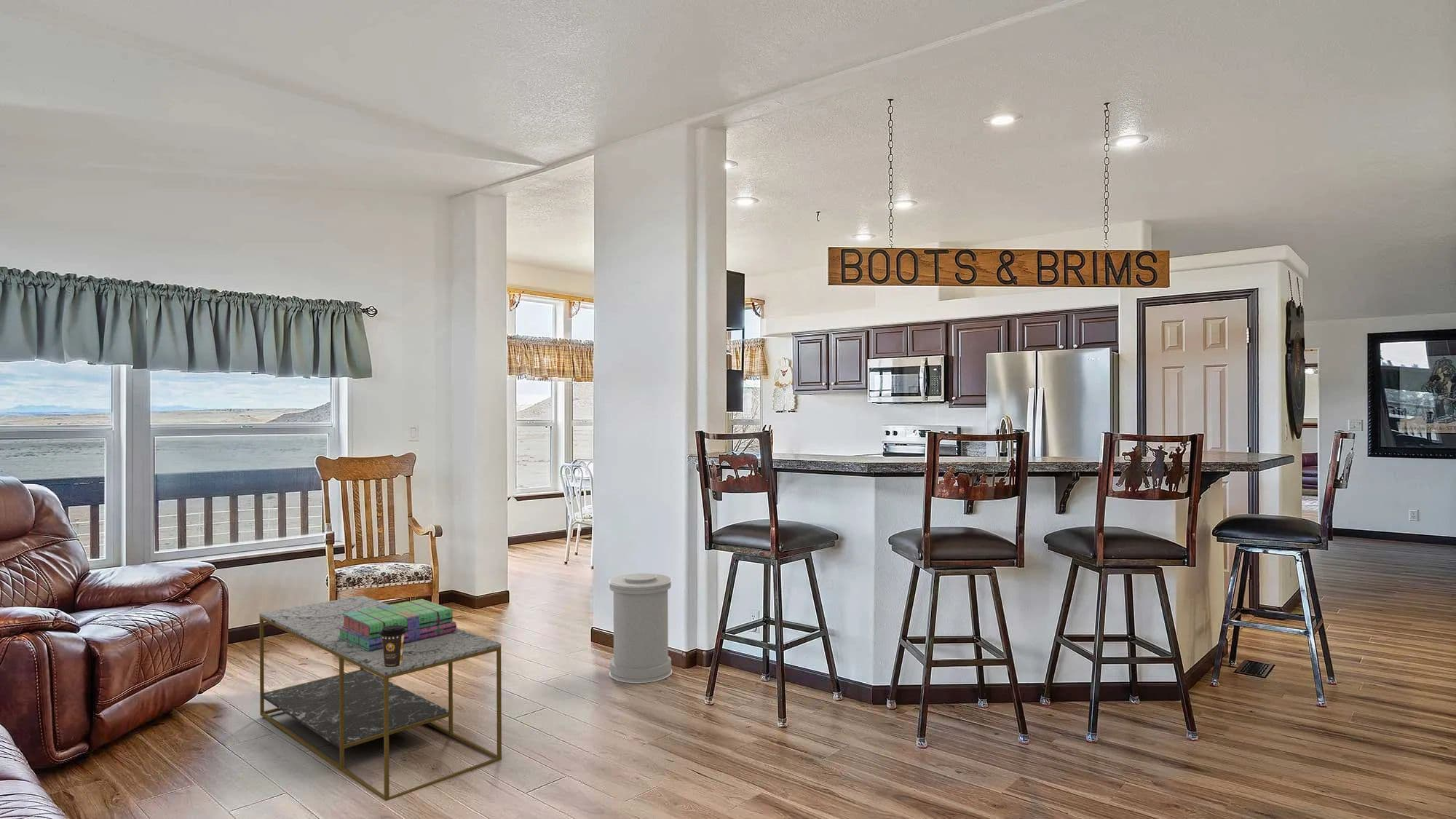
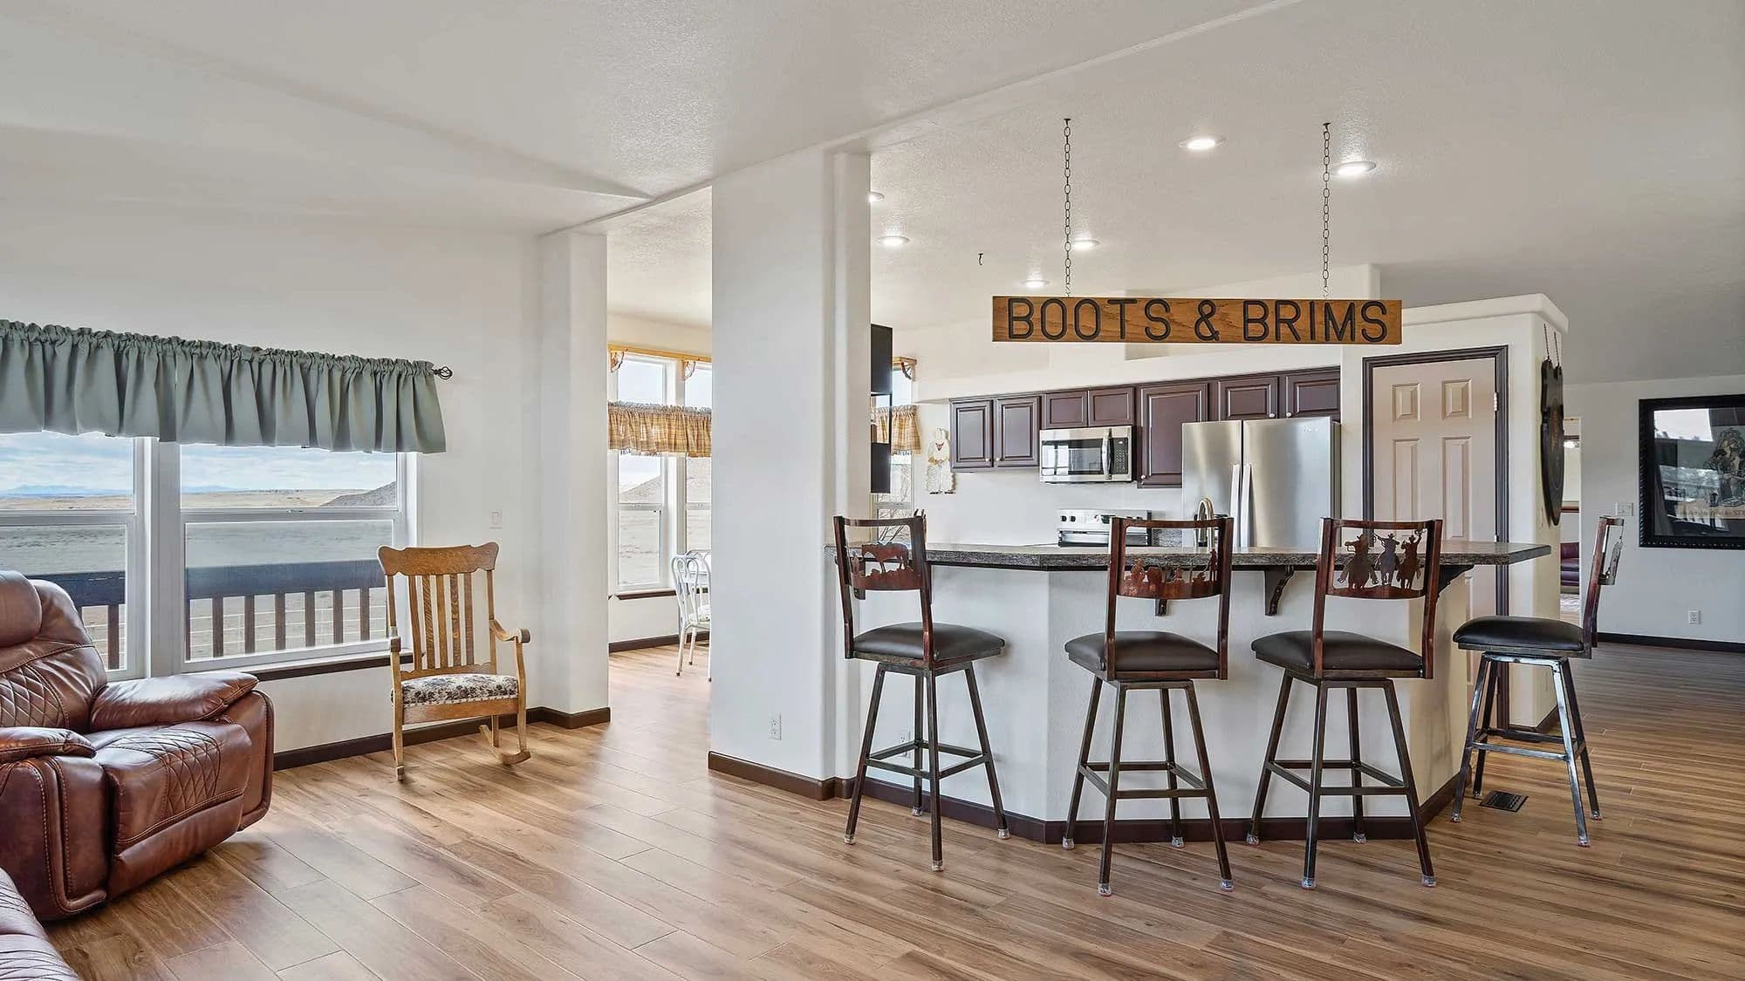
- coffee cup (393, 646)
- coffee table (372, 681)
- stack of books (397, 622)
- trash can (640, 625)
